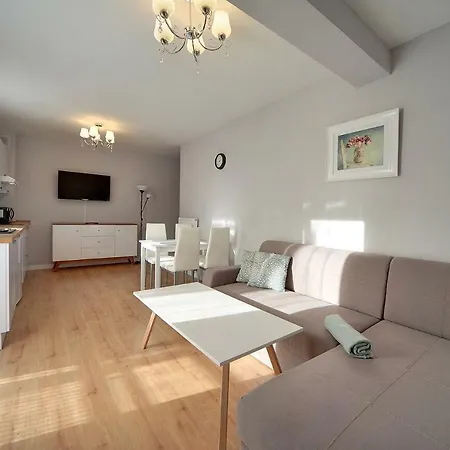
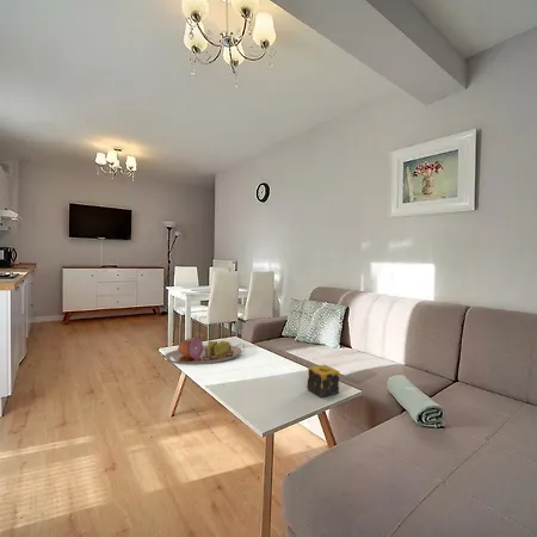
+ serving tray (204, 346)
+ candle (322, 379)
